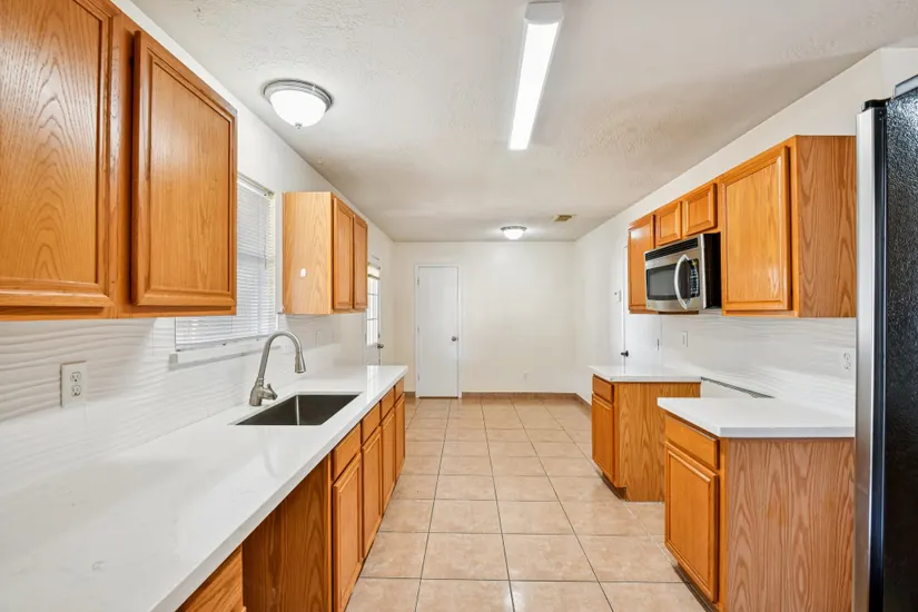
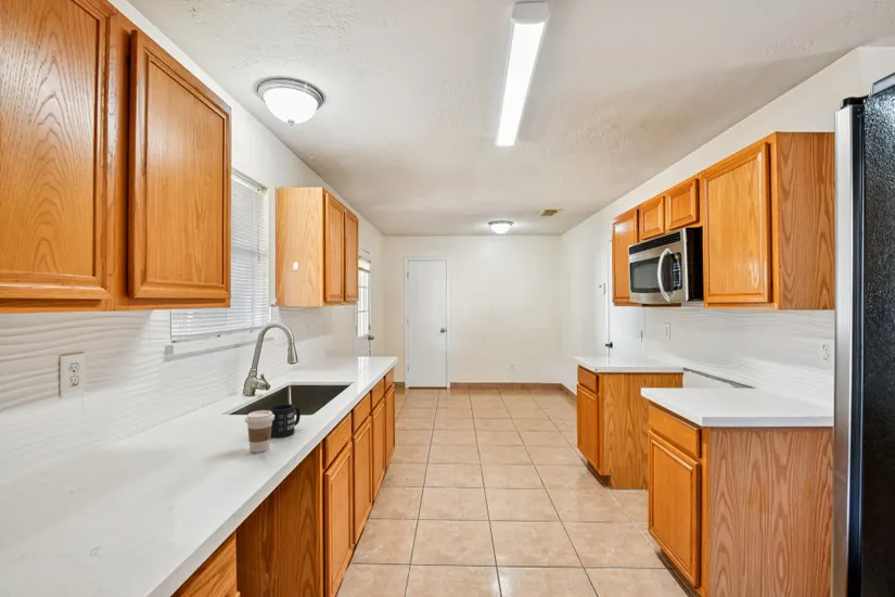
+ coffee cup (259, 431)
+ mug (285, 418)
